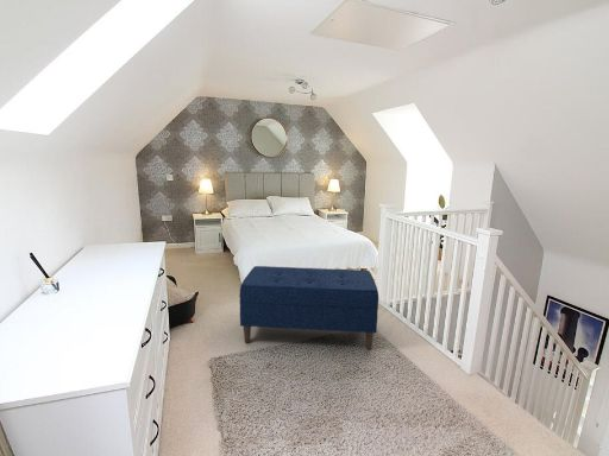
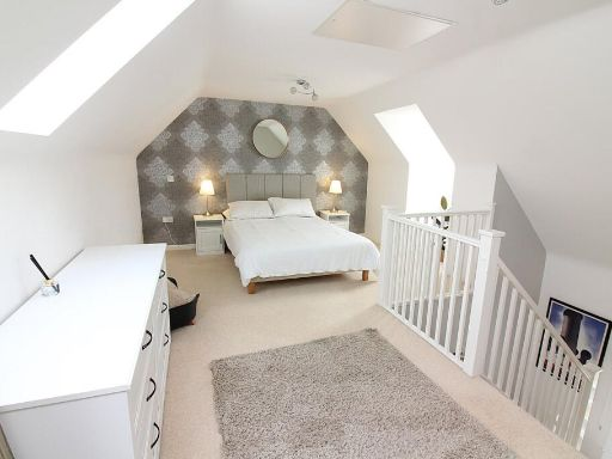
- bench (309, 304)
